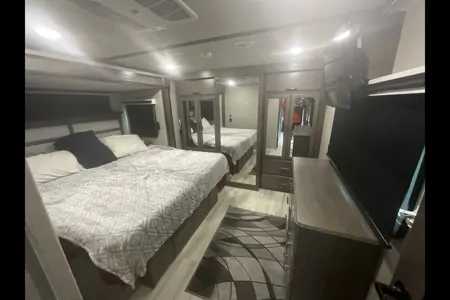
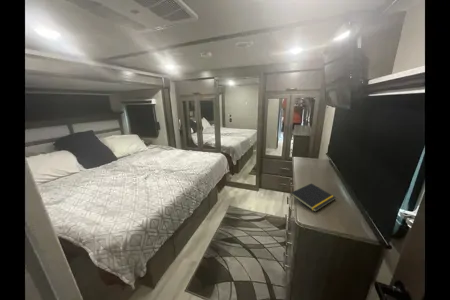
+ notepad (312, 195)
